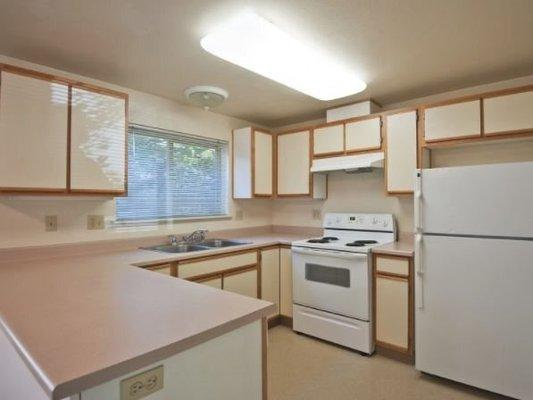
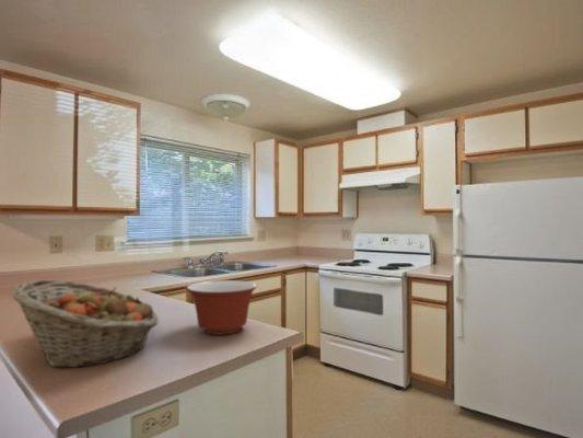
+ fruit basket (91, 313)
+ mixing bowl (222, 307)
